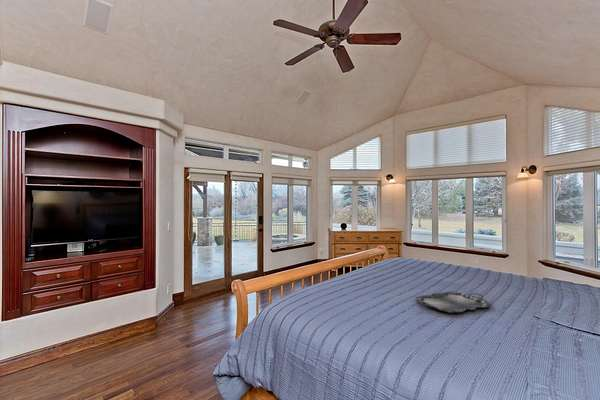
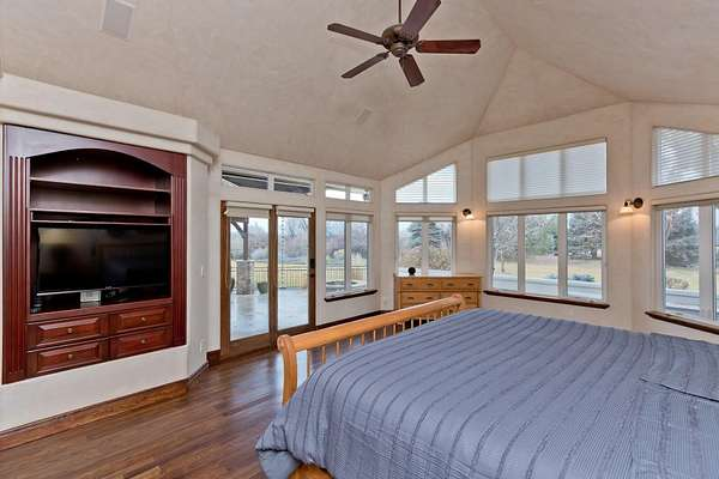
- serving tray (452, 300)
